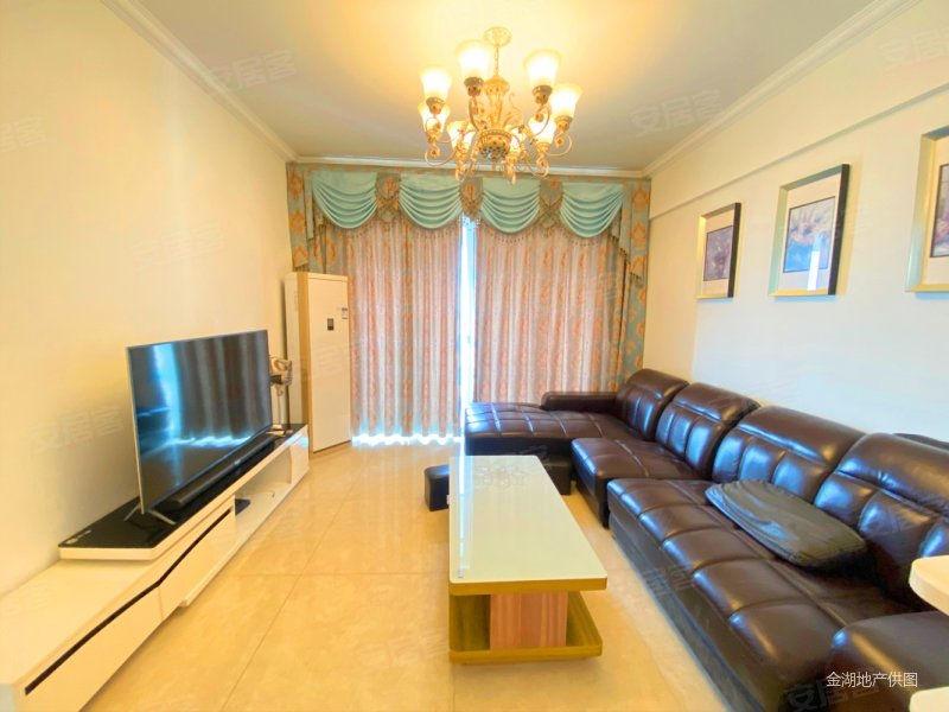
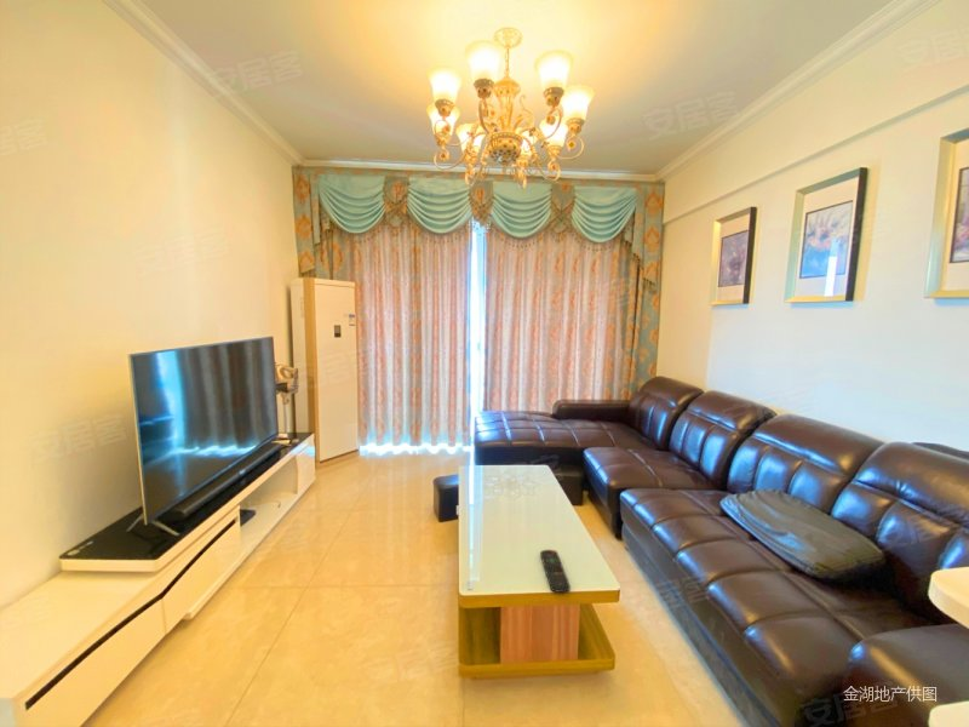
+ remote control (554, 568)
